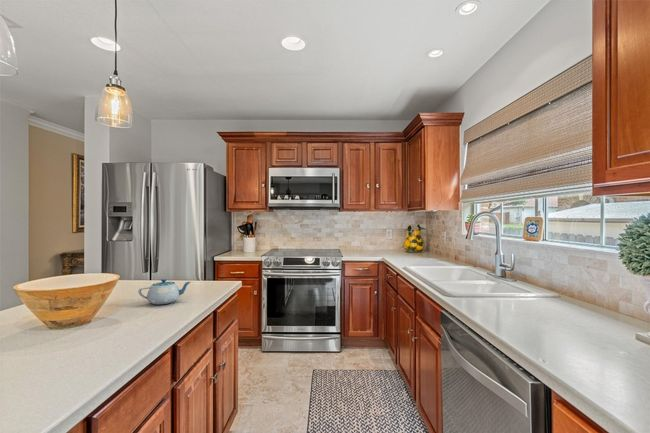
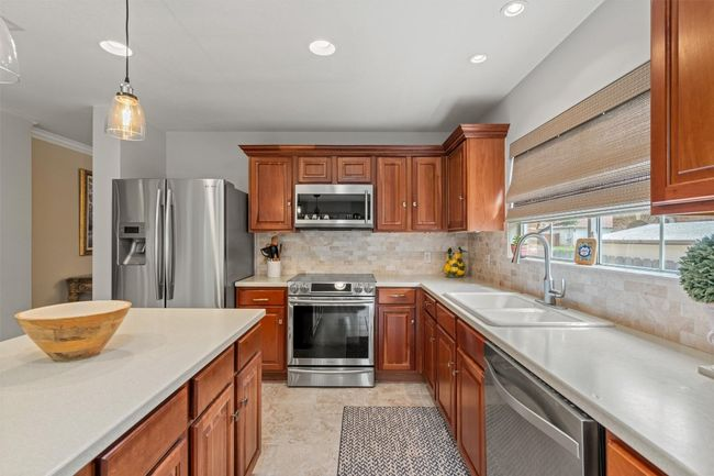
- chinaware (165, 290)
